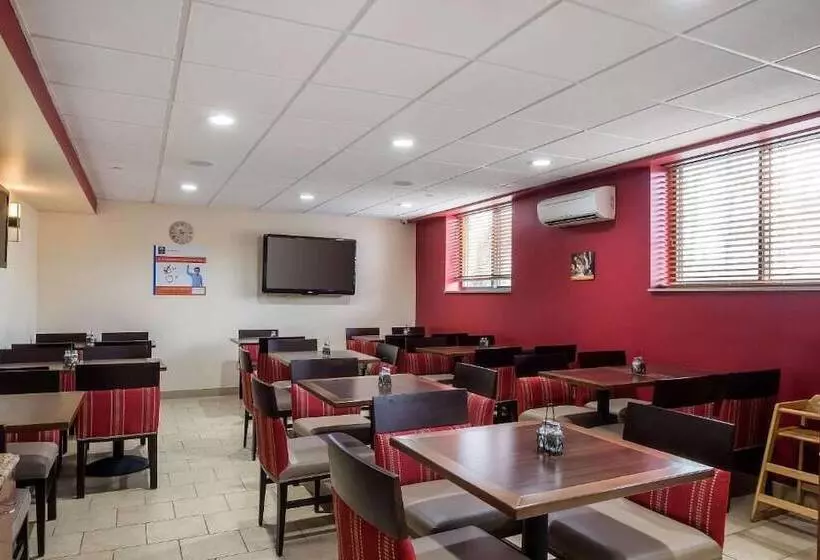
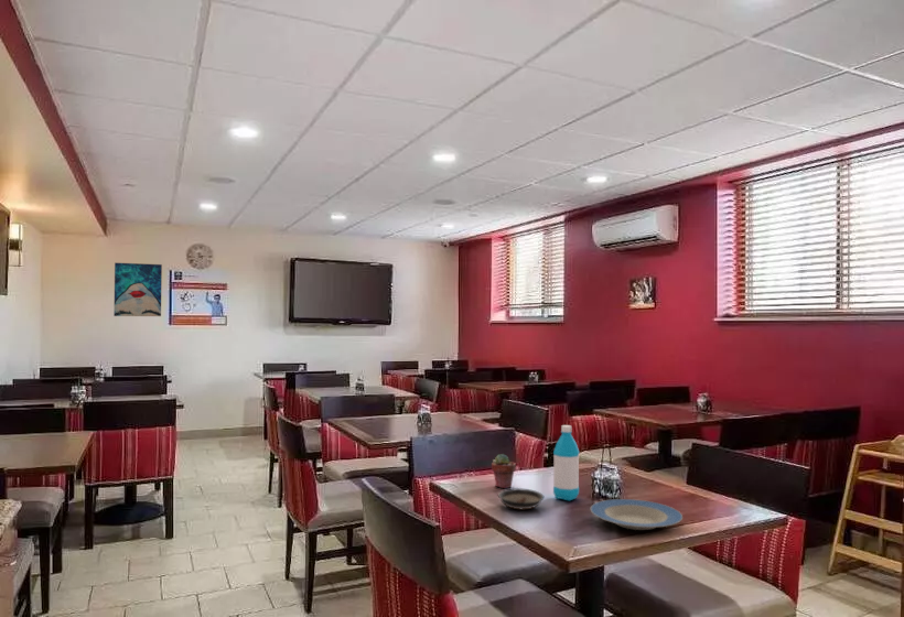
+ plate (635, 517)
+ wall art (138, 290)
+ water bottle (566, 462)
+ saucer (520, 500)
+ potted succulent (503, 469)
